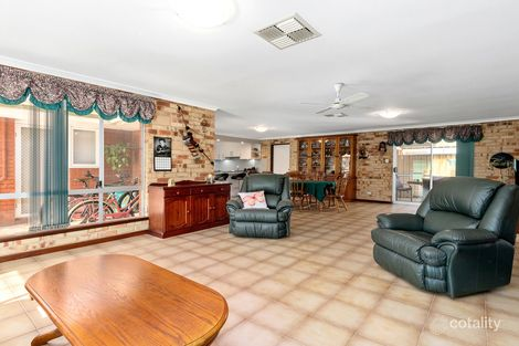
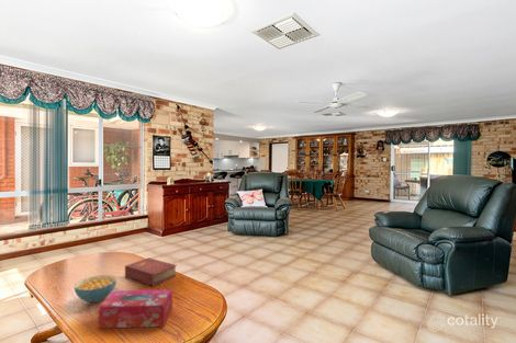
+ book (150, 271)
+ cereal bowl (96, 290)
+ tissue box (137, 307)
